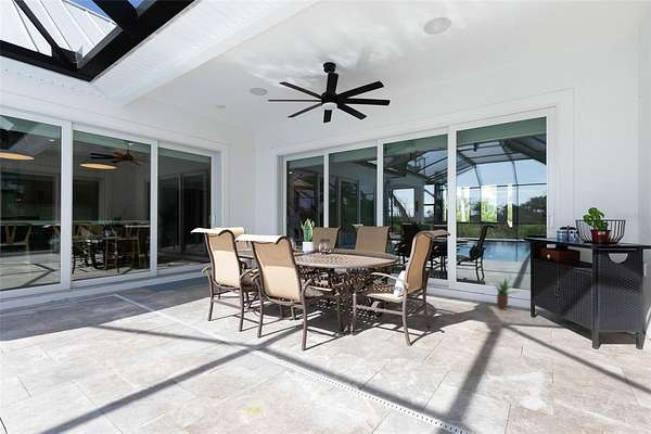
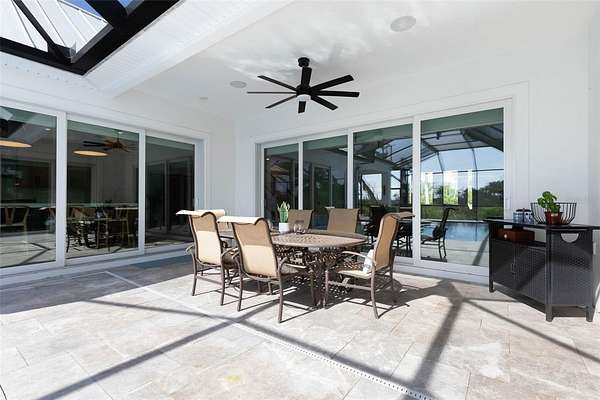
- potted plant (505, 292)
